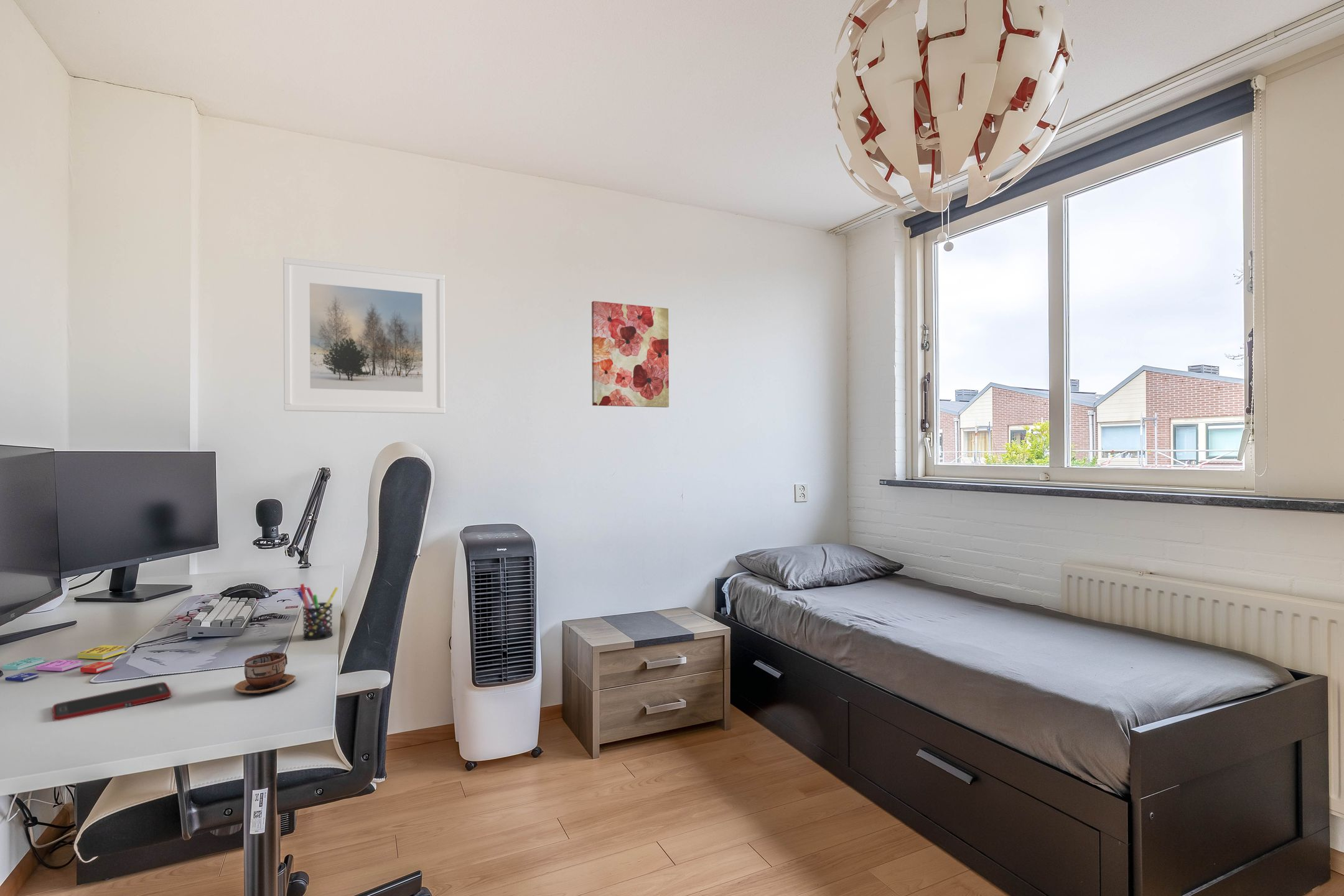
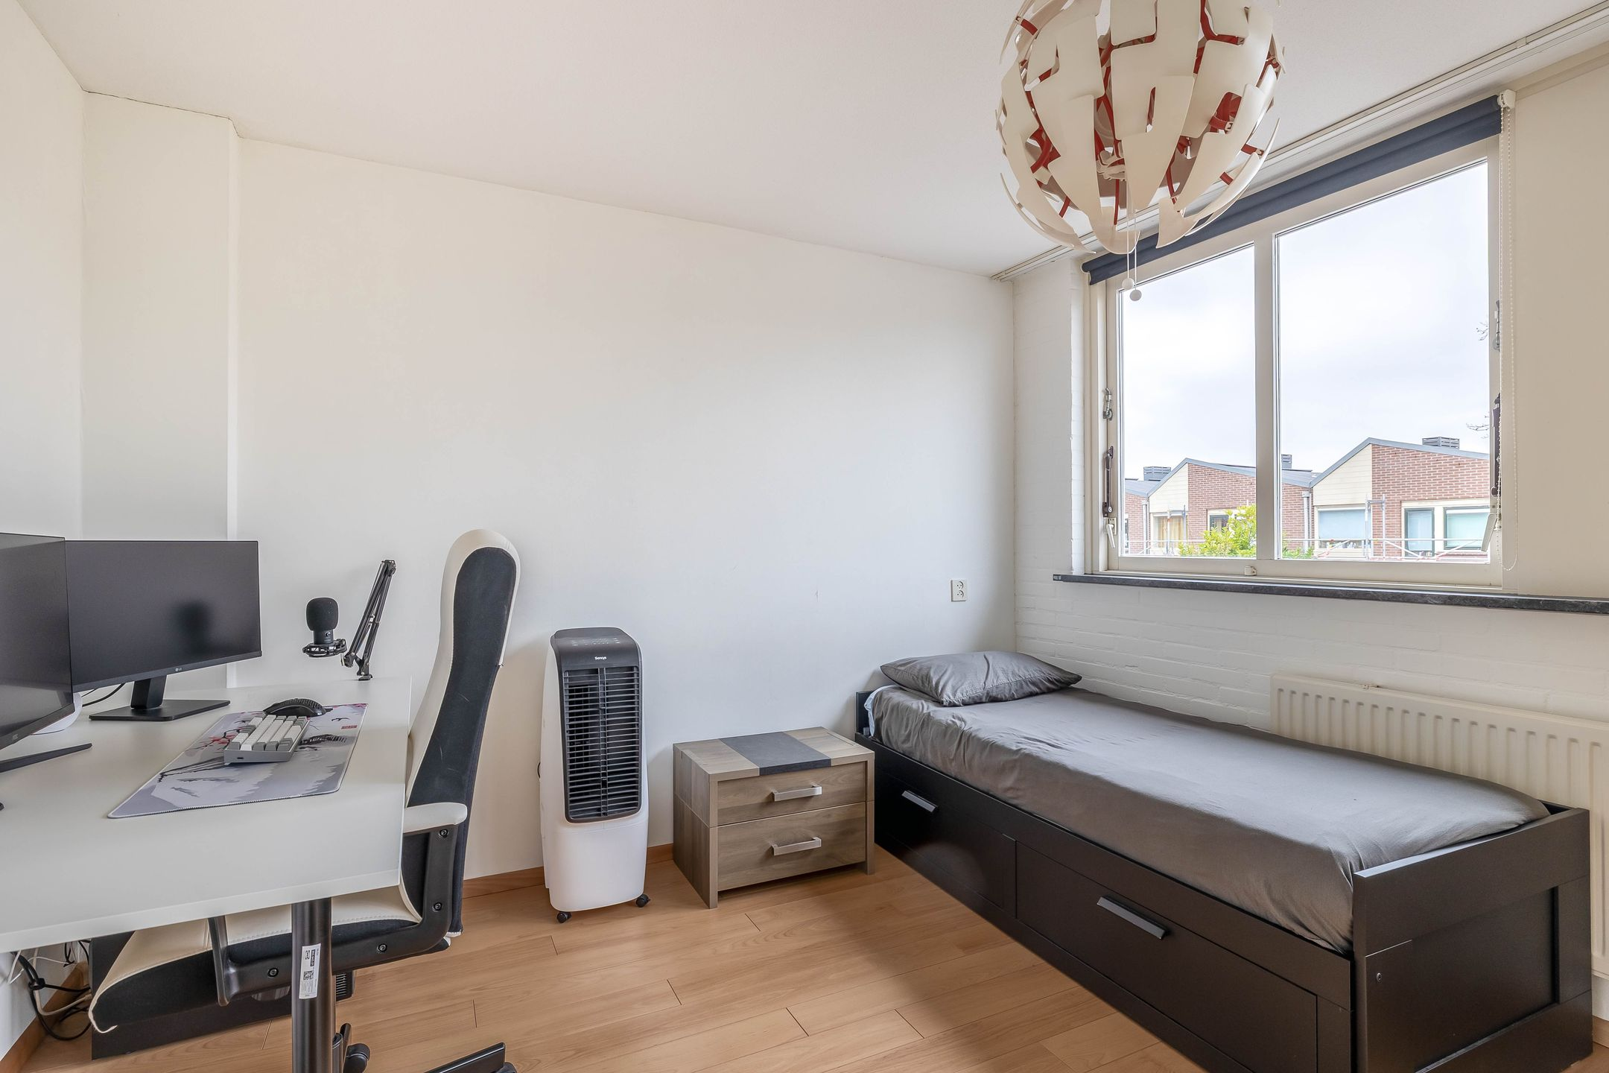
- cell phone (113, 701)
- cup (267, 671)
- wall art (631, 355)
- pen holder (315, 610)
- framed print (368, 339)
- books (69, 663)
